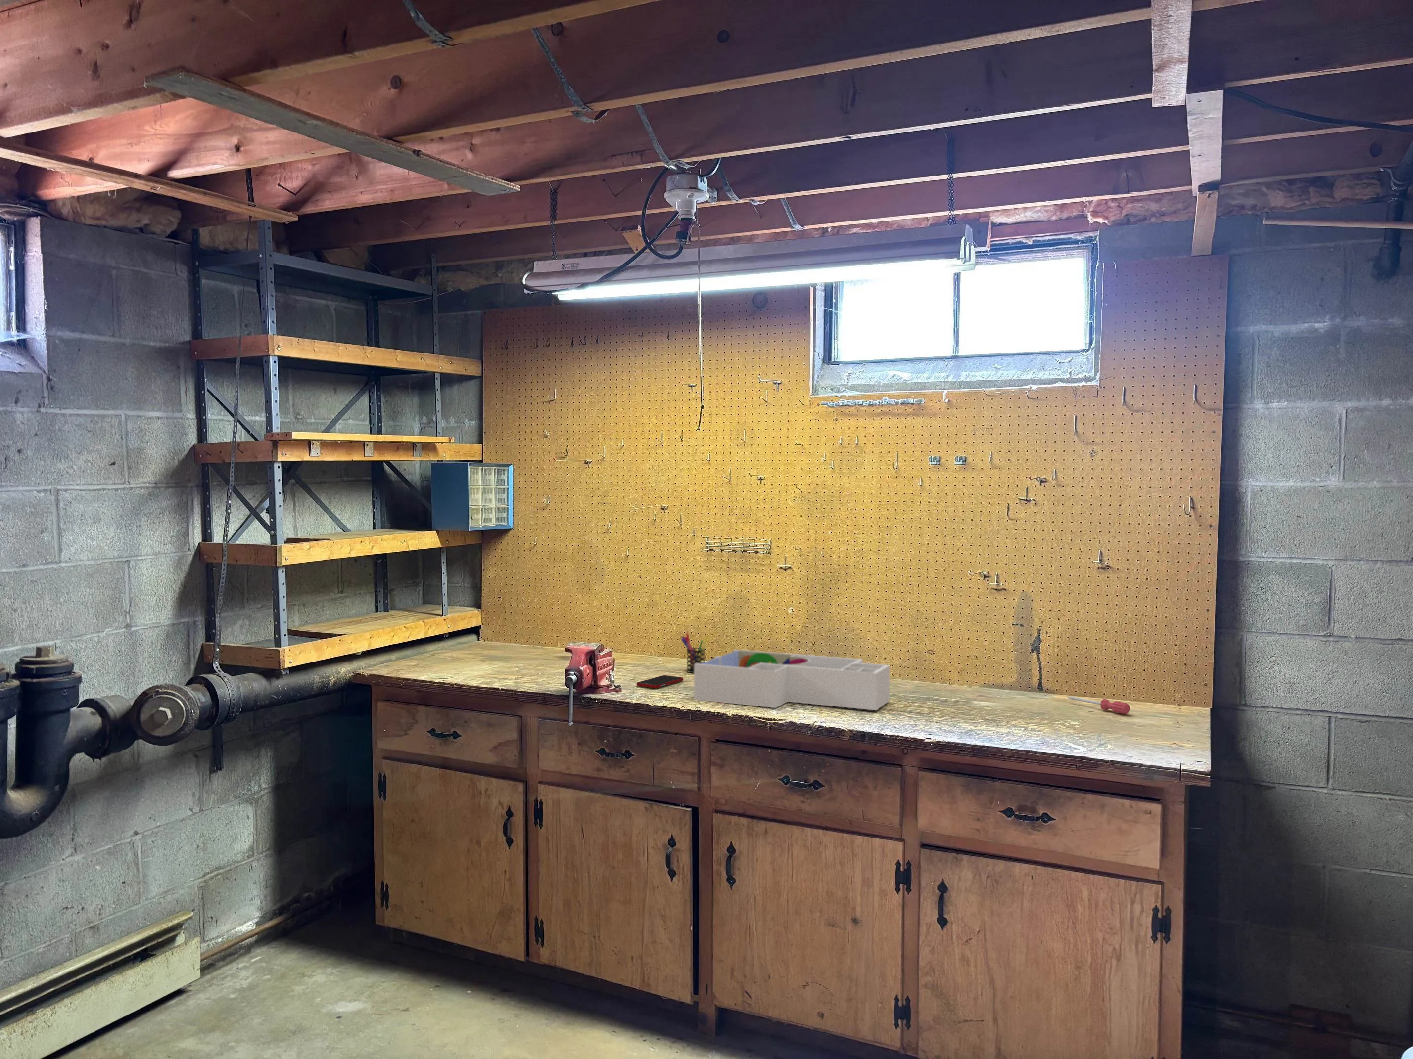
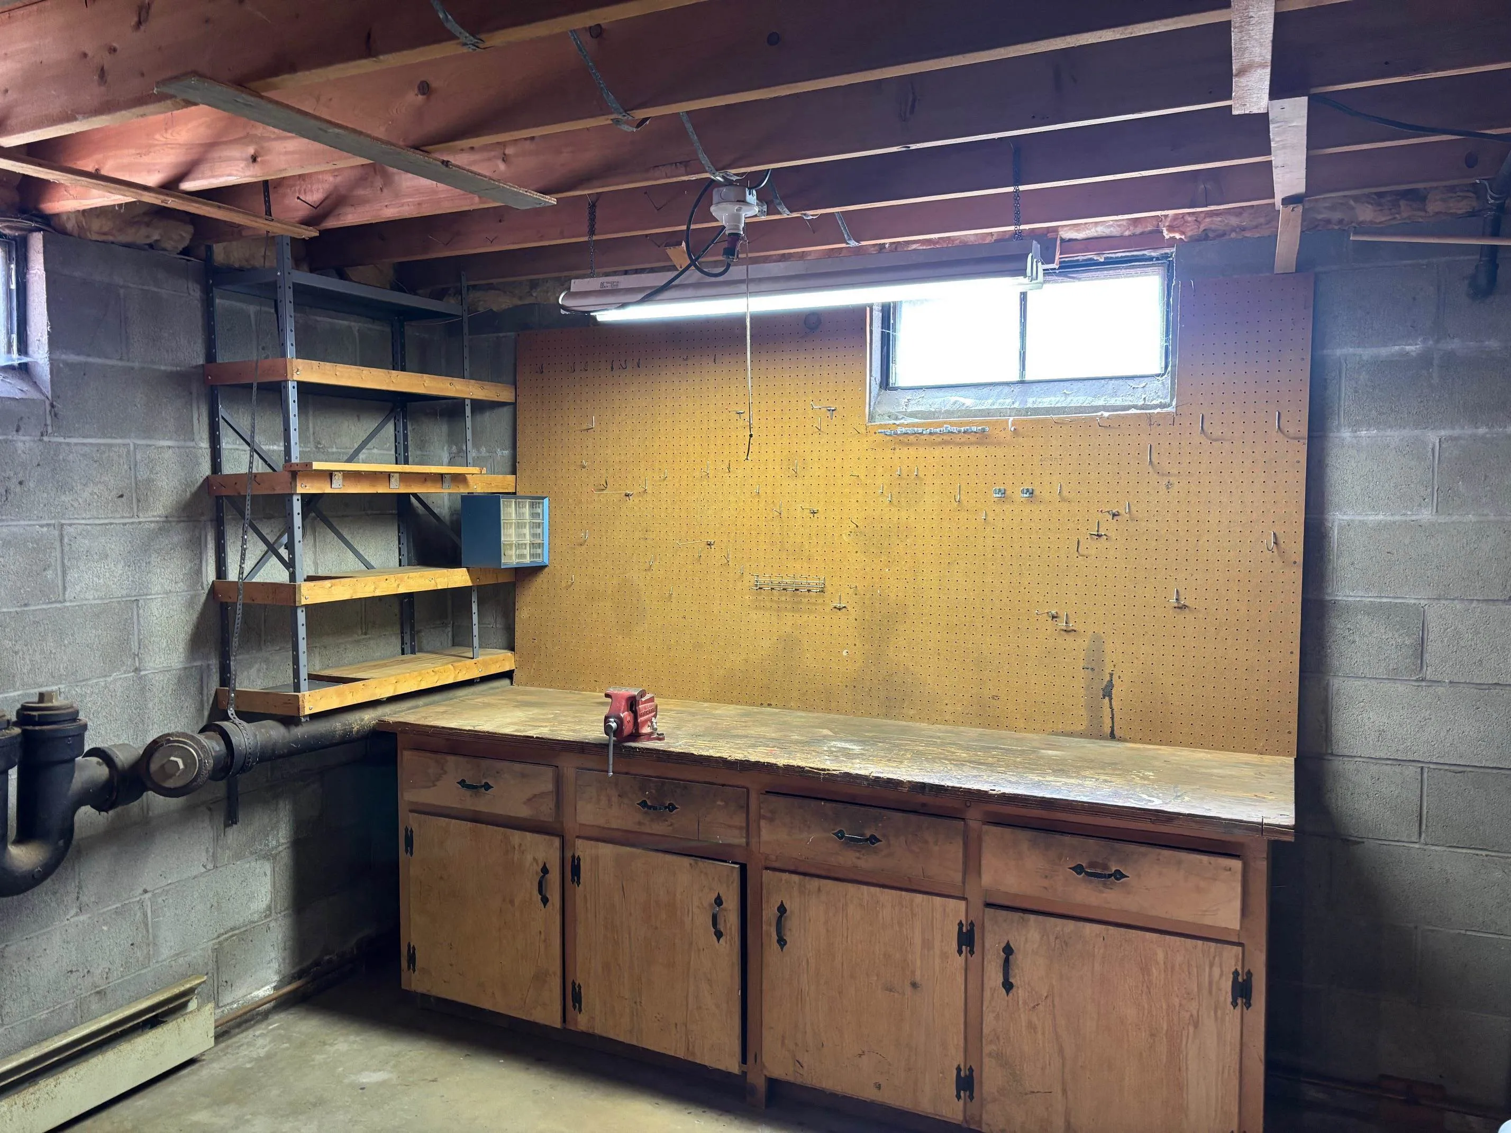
- screwdriver (1097, 703)
- desk organizer (796, 681)
- pen holder (695, 652)
- cell phone (660, 682)
